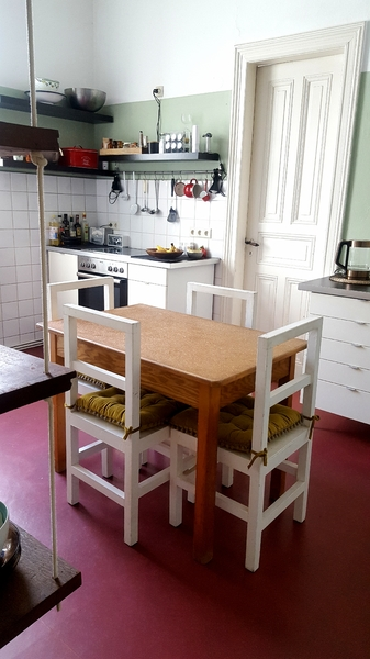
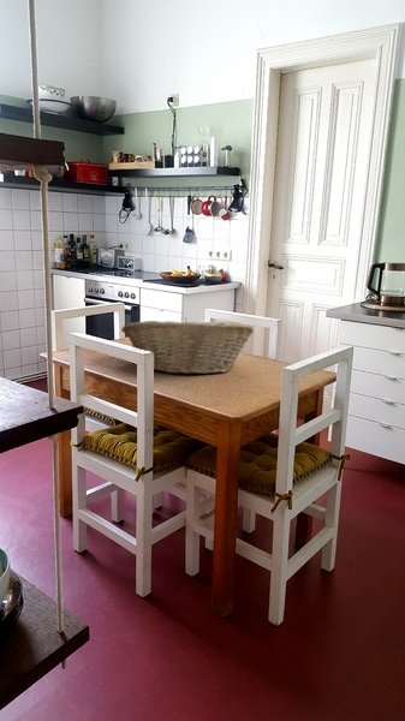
+ fruit basket (187, 340)
